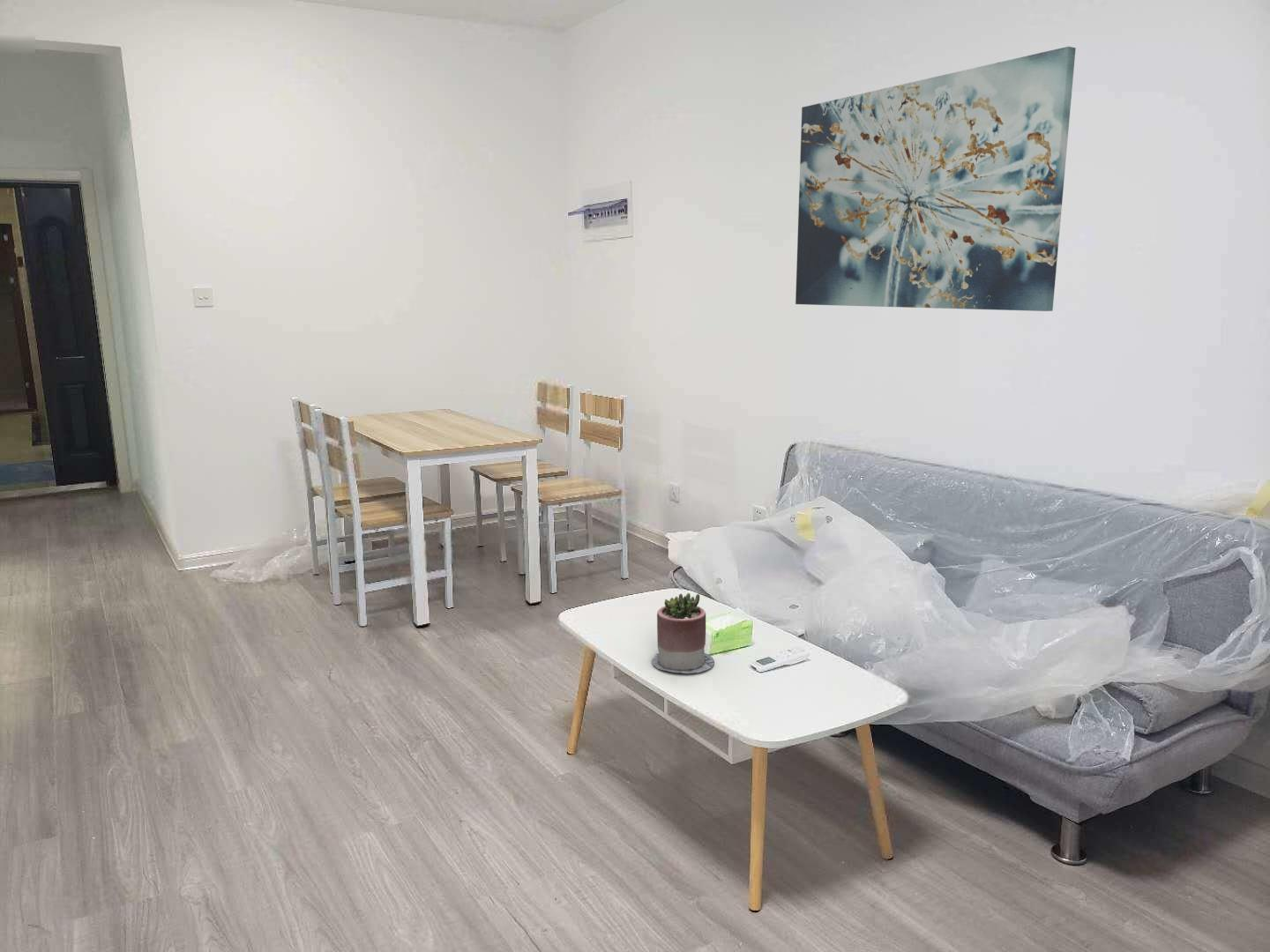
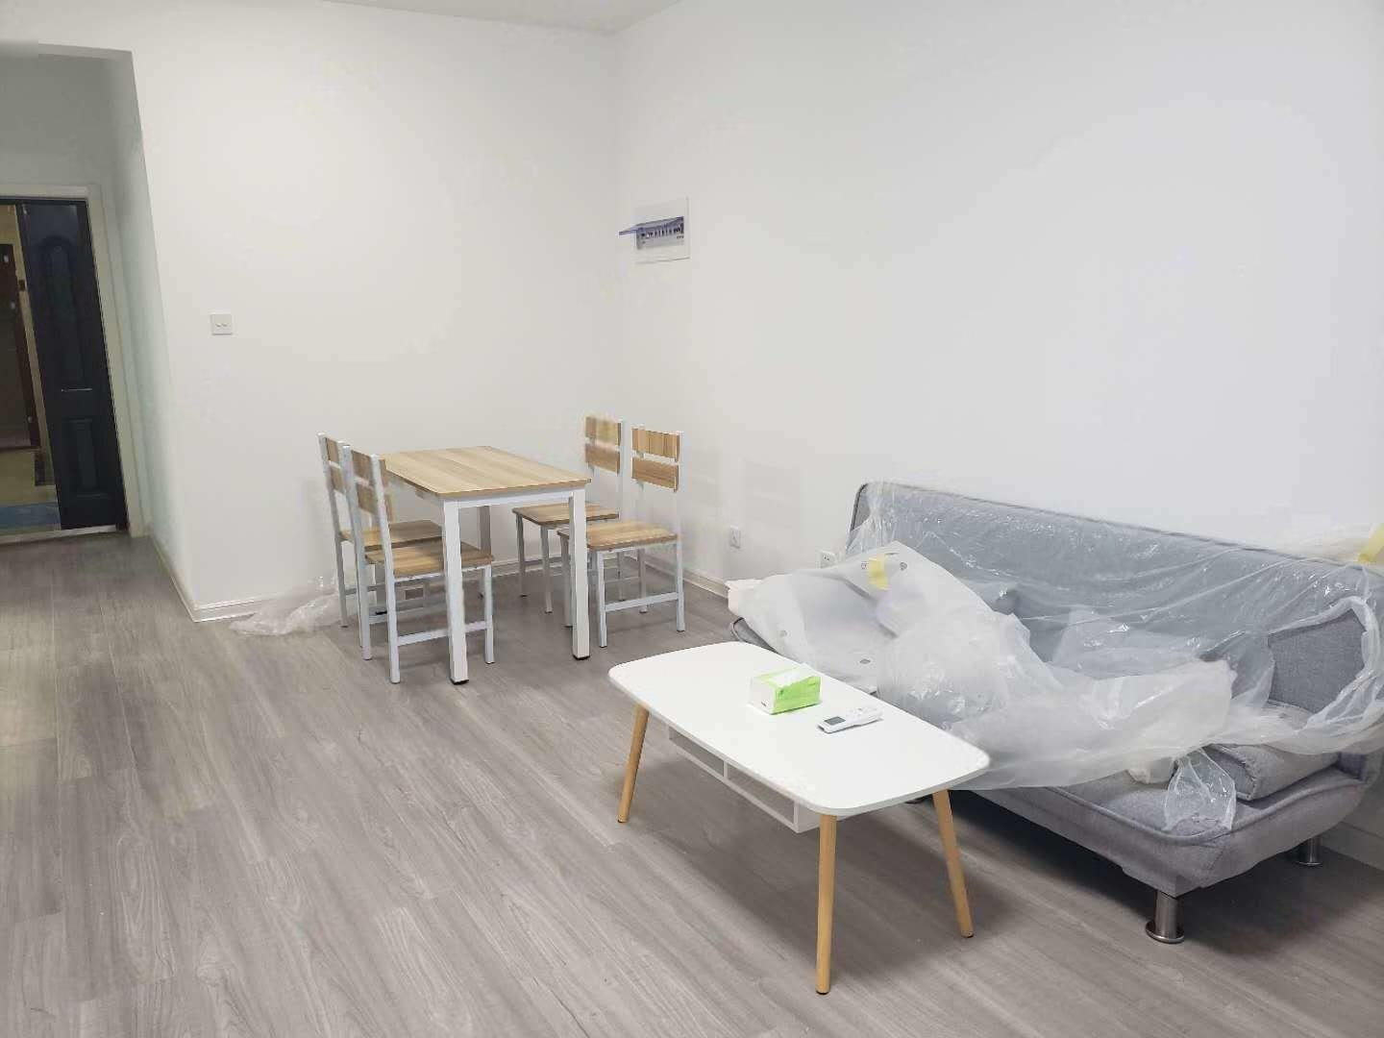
- succulent planter (683, 628)
- wall art (912, 197)
